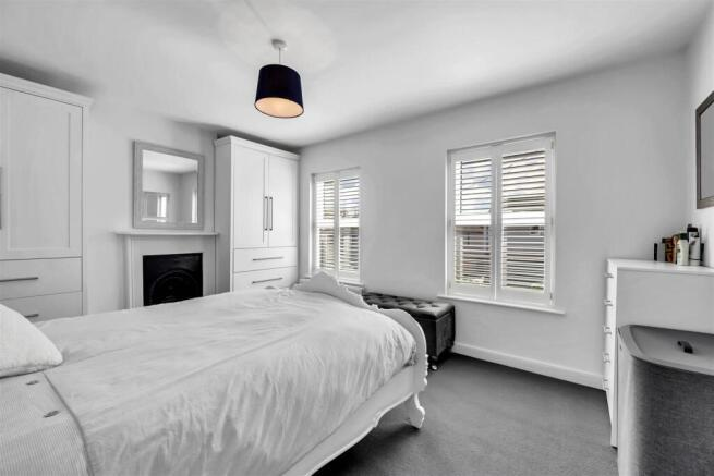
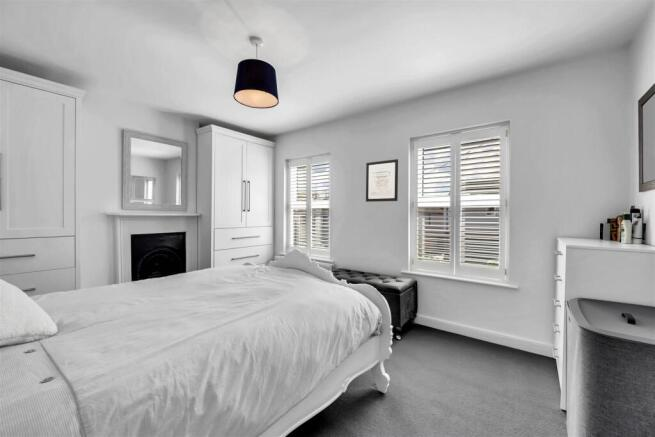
+ wall art (381, 181)
